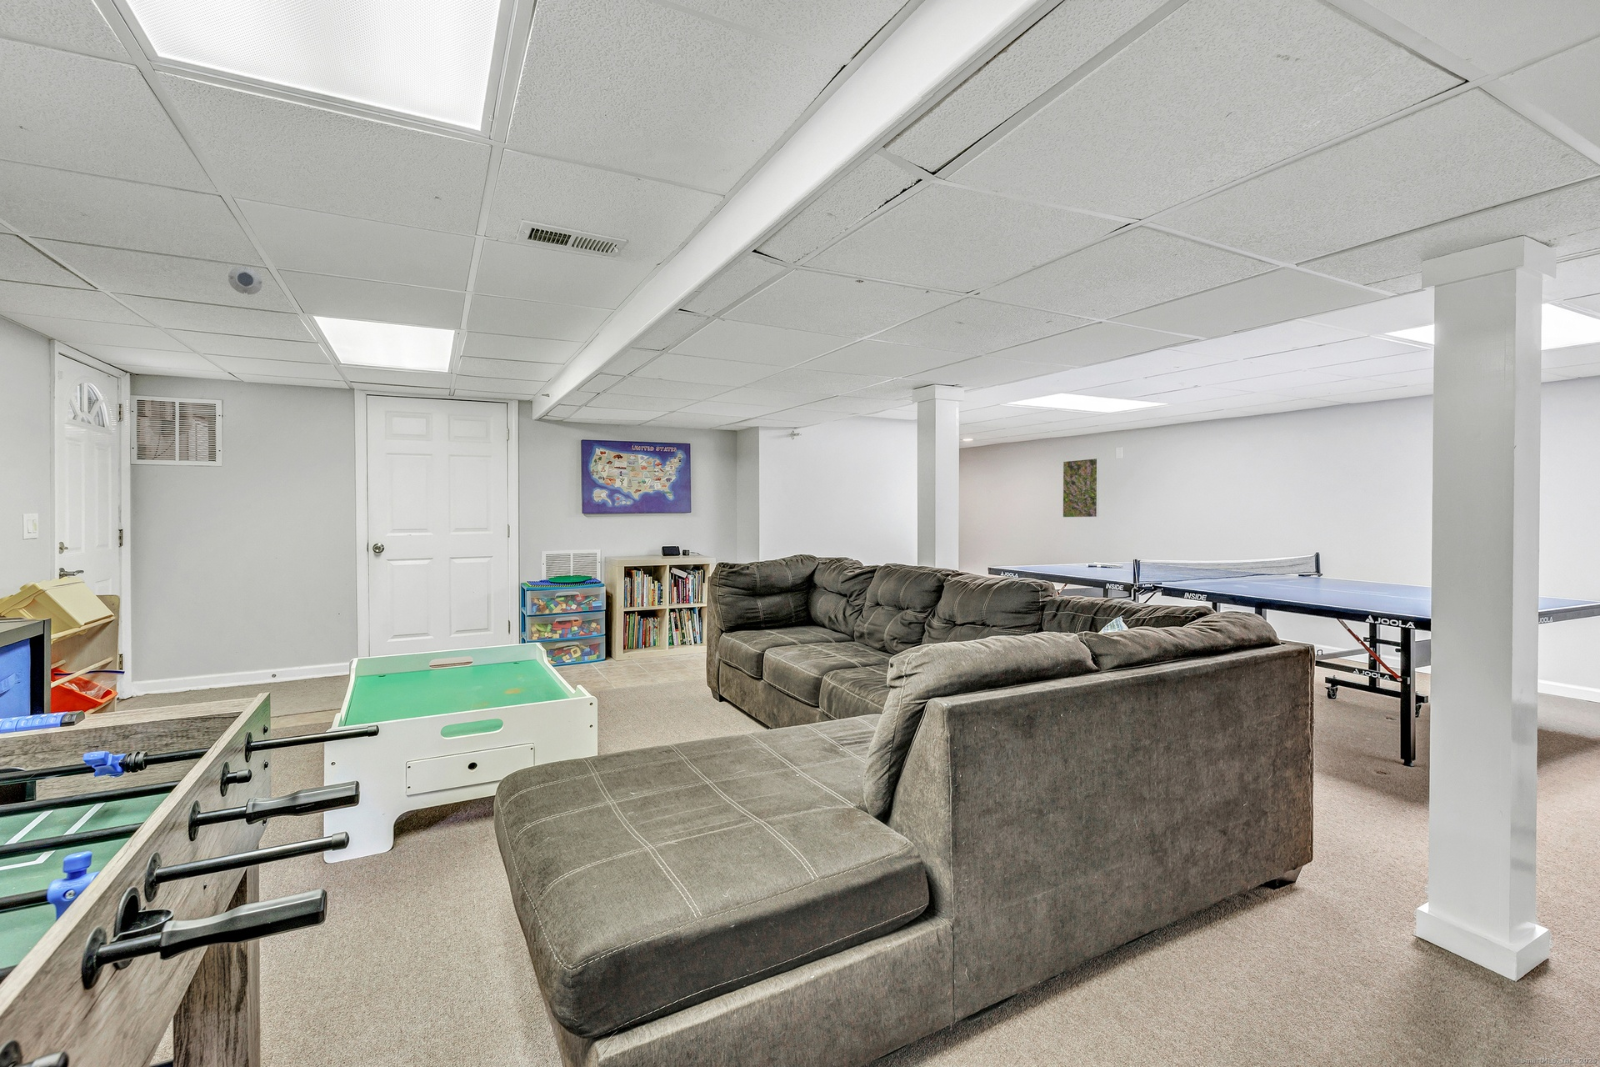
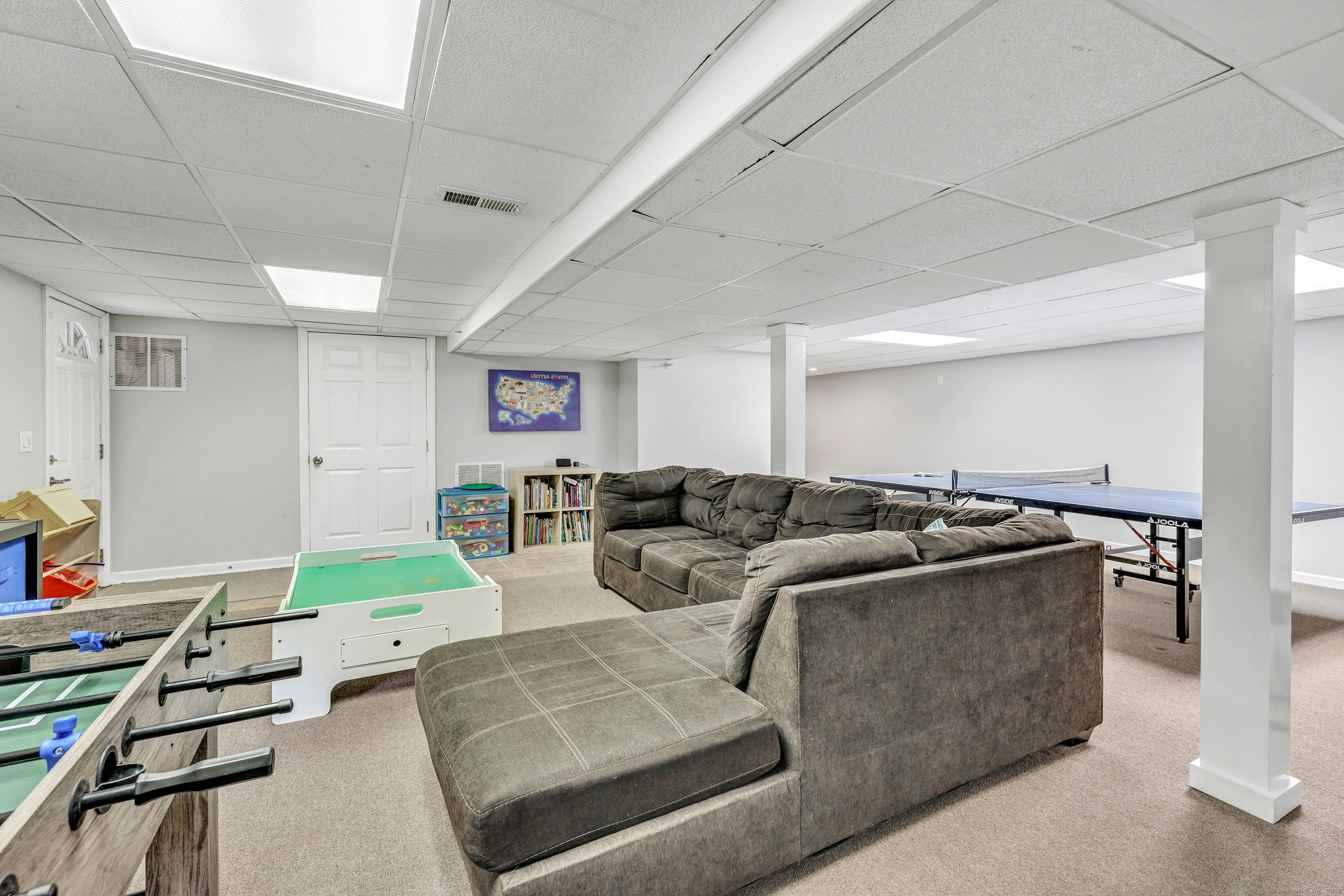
- smoke detector (245, 279)
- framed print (1080, 488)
